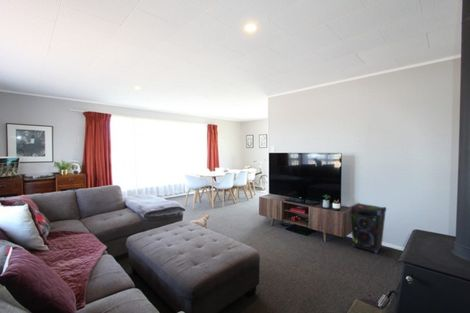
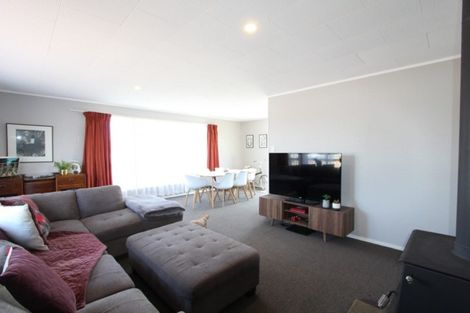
- speaker (367, 227)
